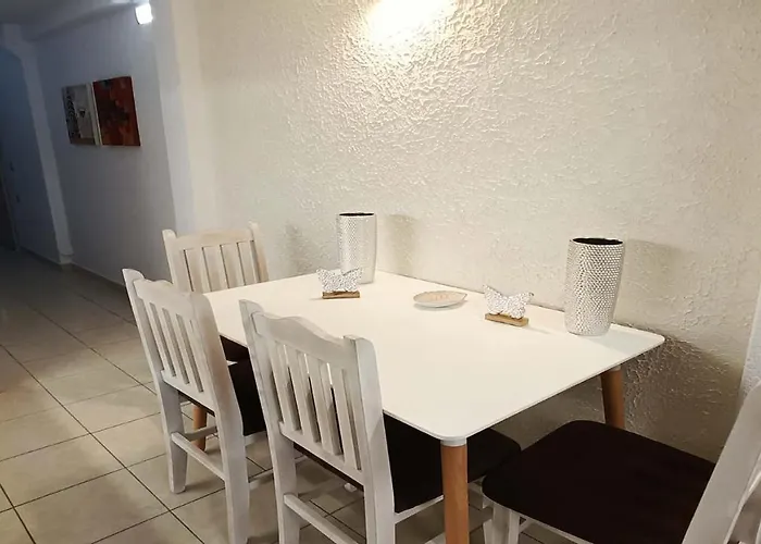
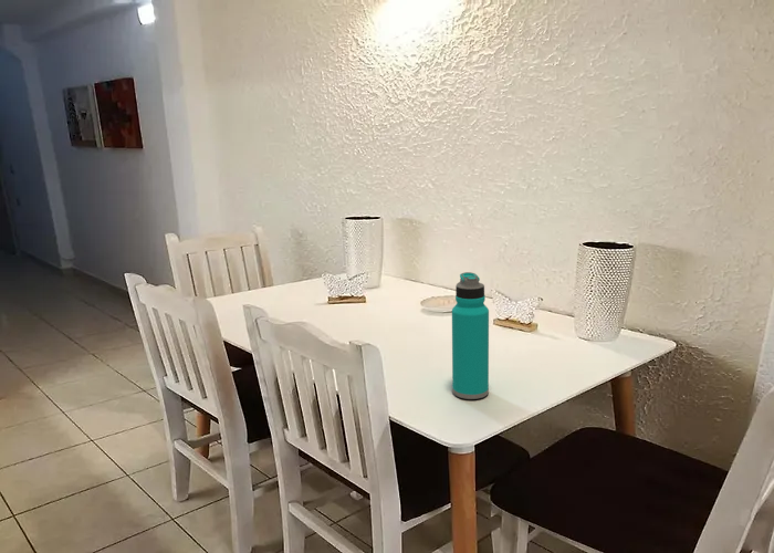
+ water bottle (470, 334)
